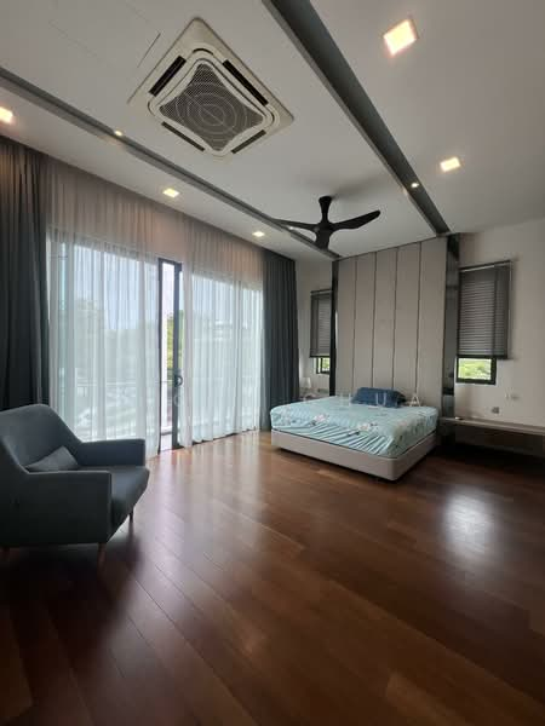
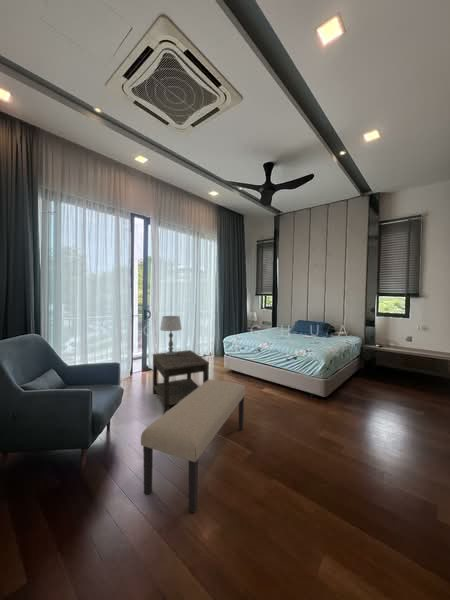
+ table lamp (170, 335)
+ bench (203, 426)
+ side table (179, 380)
